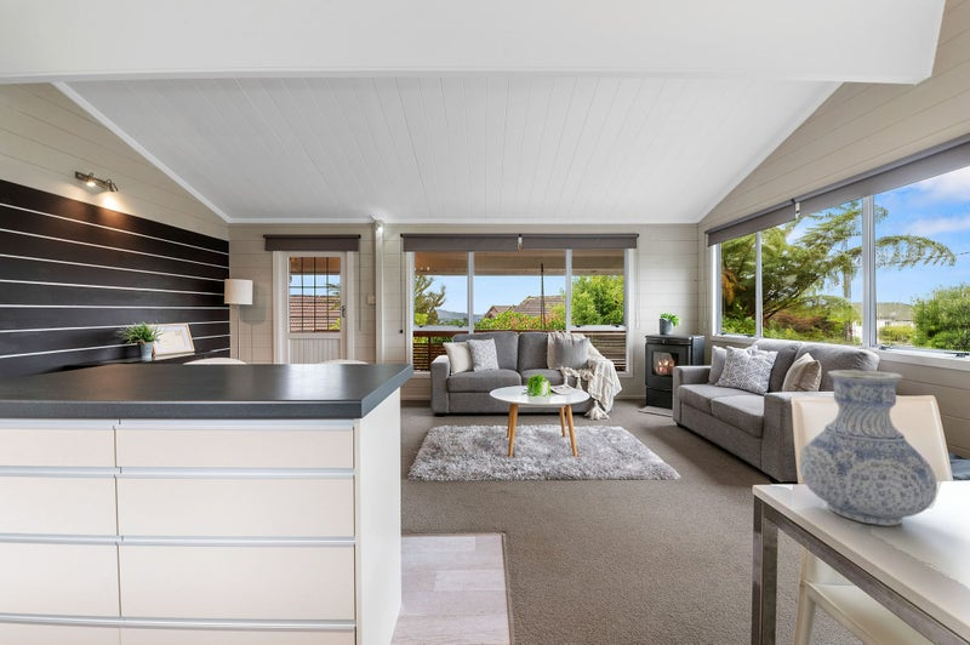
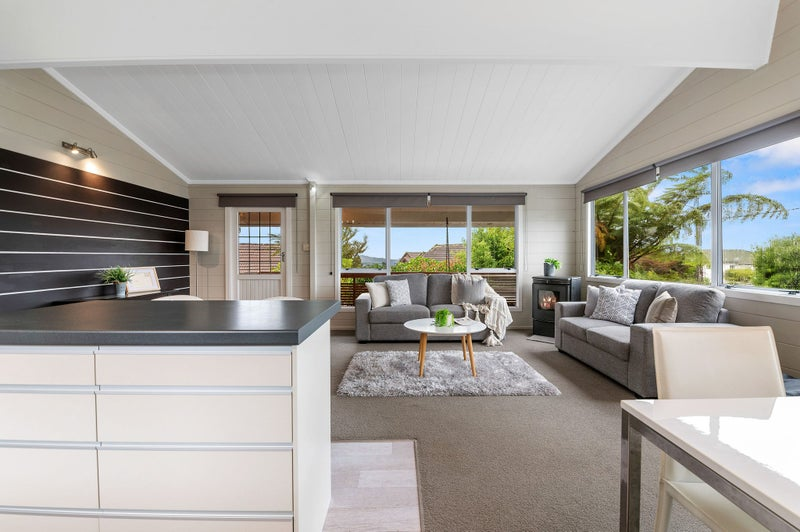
- vase (862, 443)
